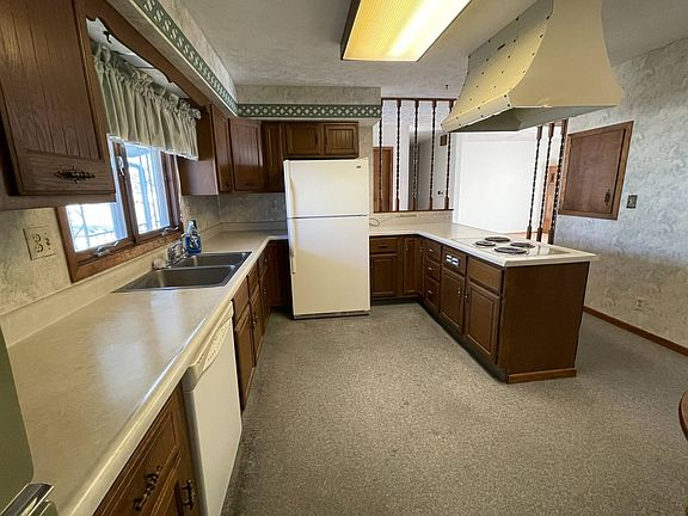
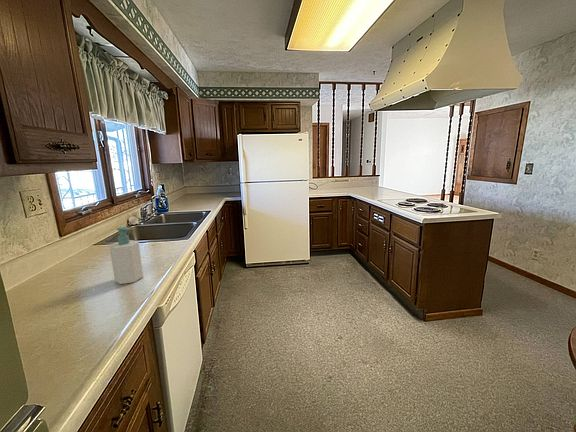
+ soap bottle (125, 253)
